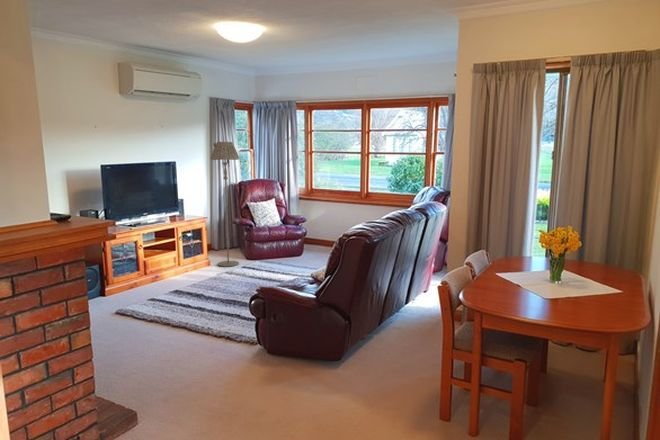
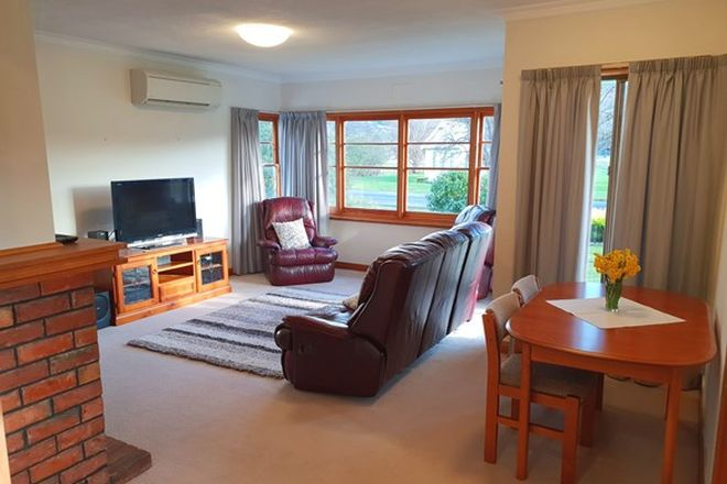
- floor lamp (226, 204)
